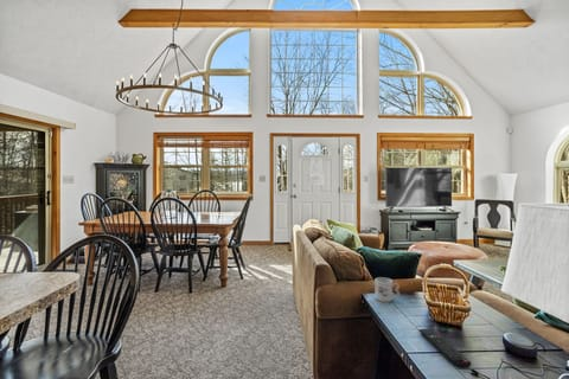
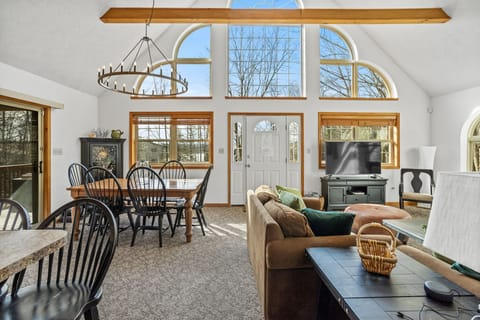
- mug (386, 289)
- remote control (442, 346)
